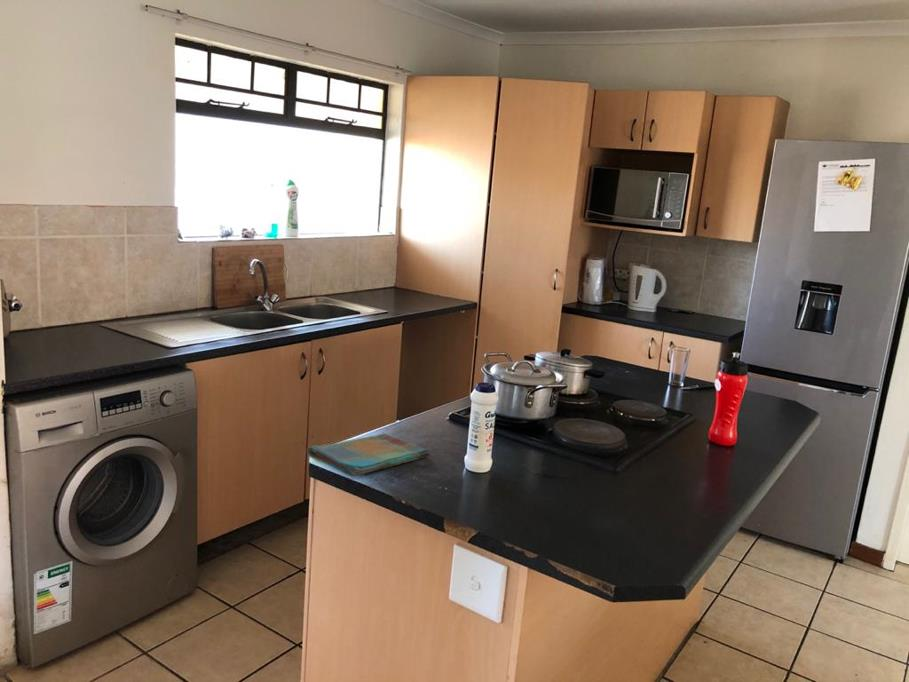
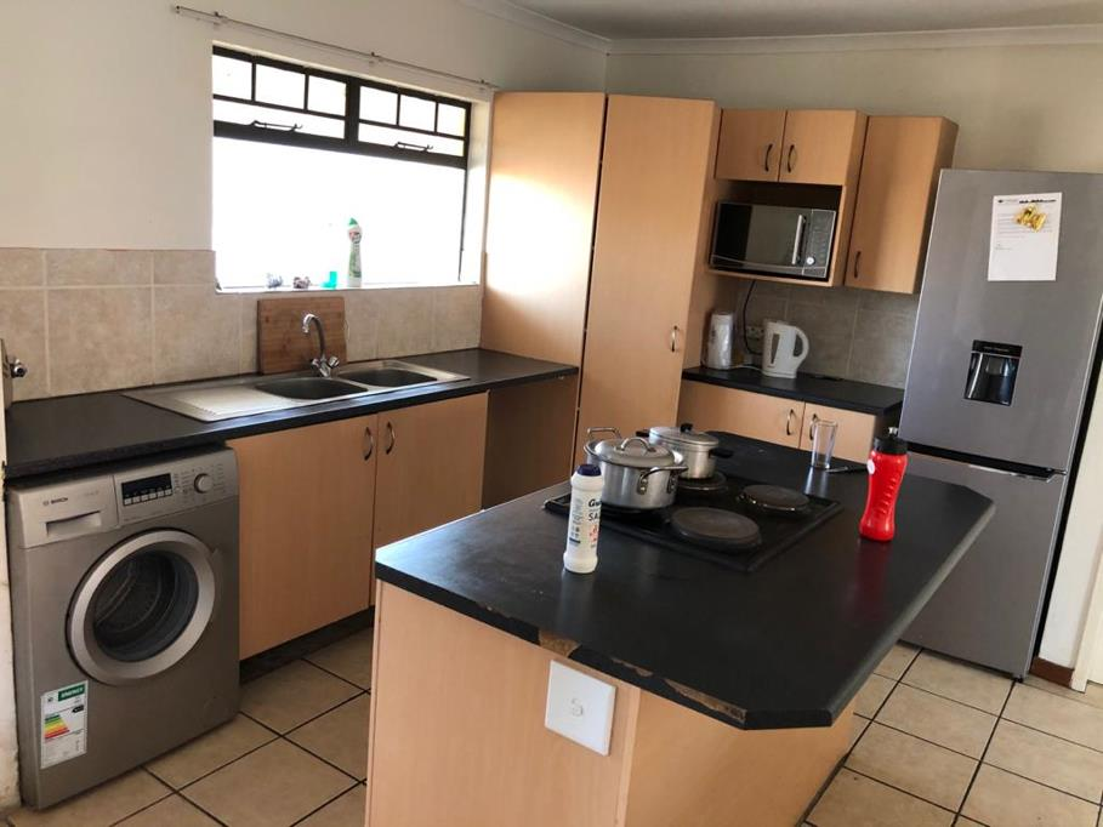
- dish towel (368, 451)
